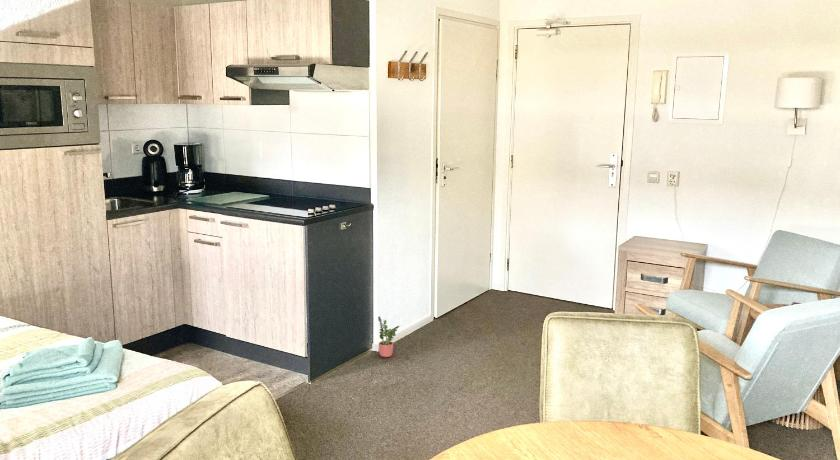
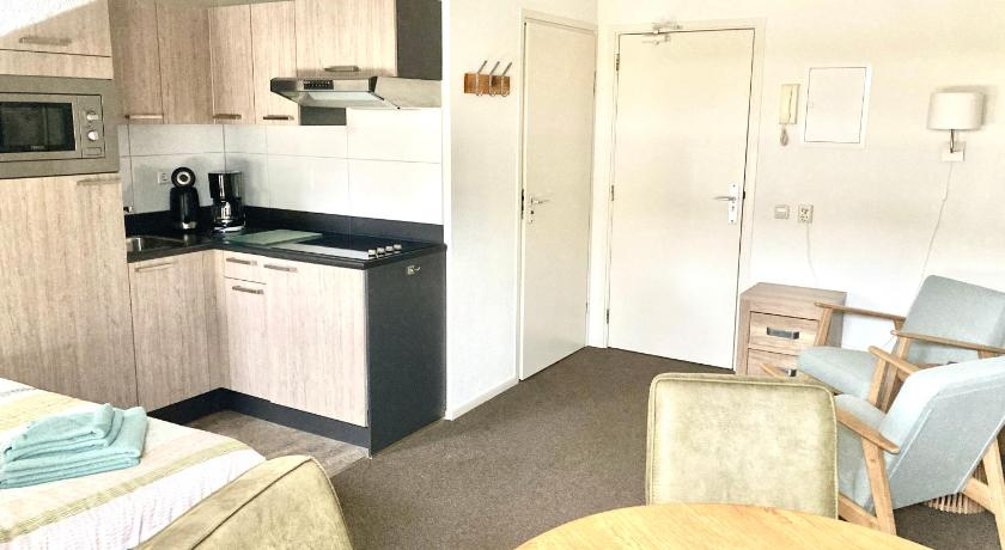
- potted plant (392, 335)
